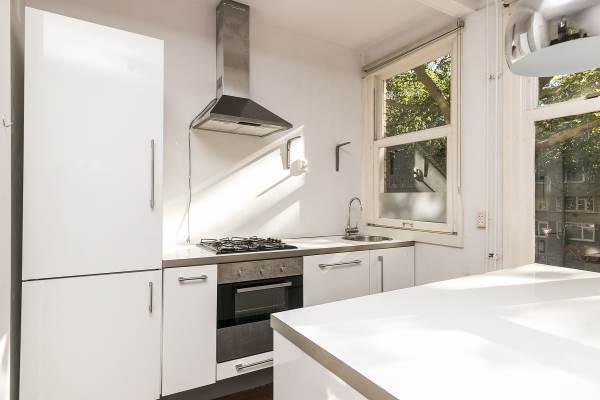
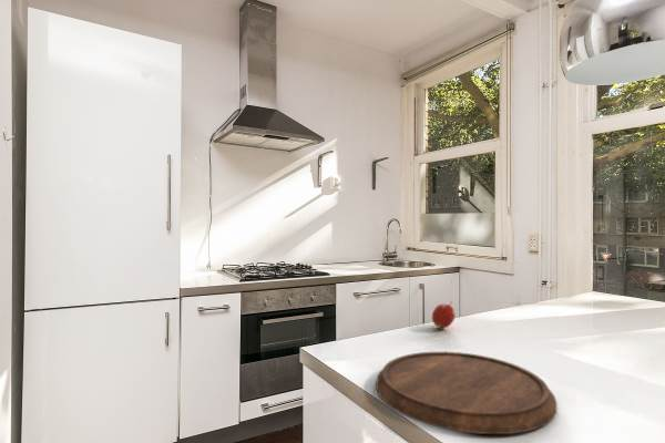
+ fruit (443, 313)
+ cutting board (460, 382)
